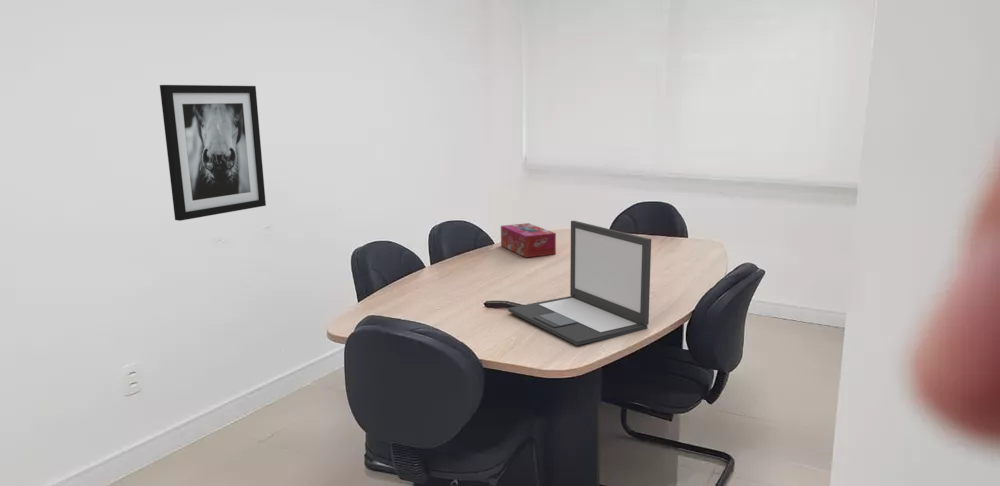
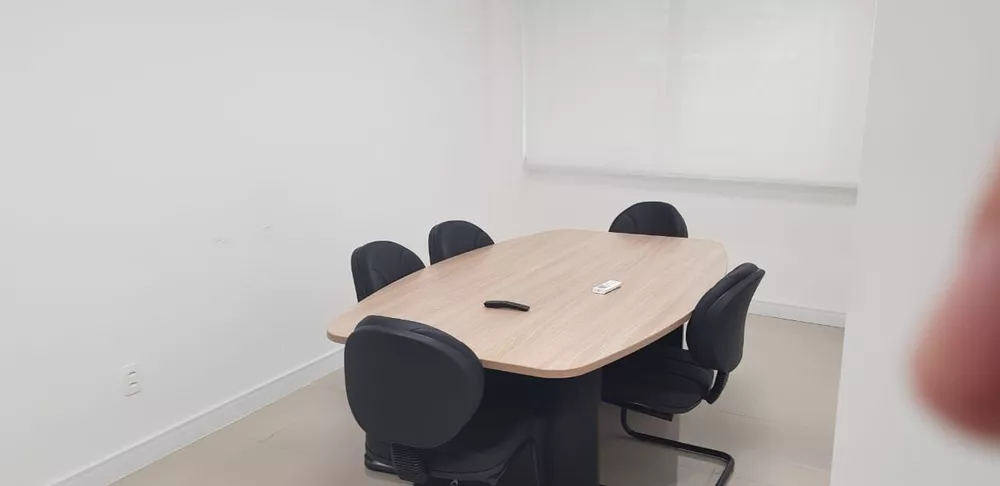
- tissue box (527, 239)
- laptop (575, 277)
- wall art (217, 150)
